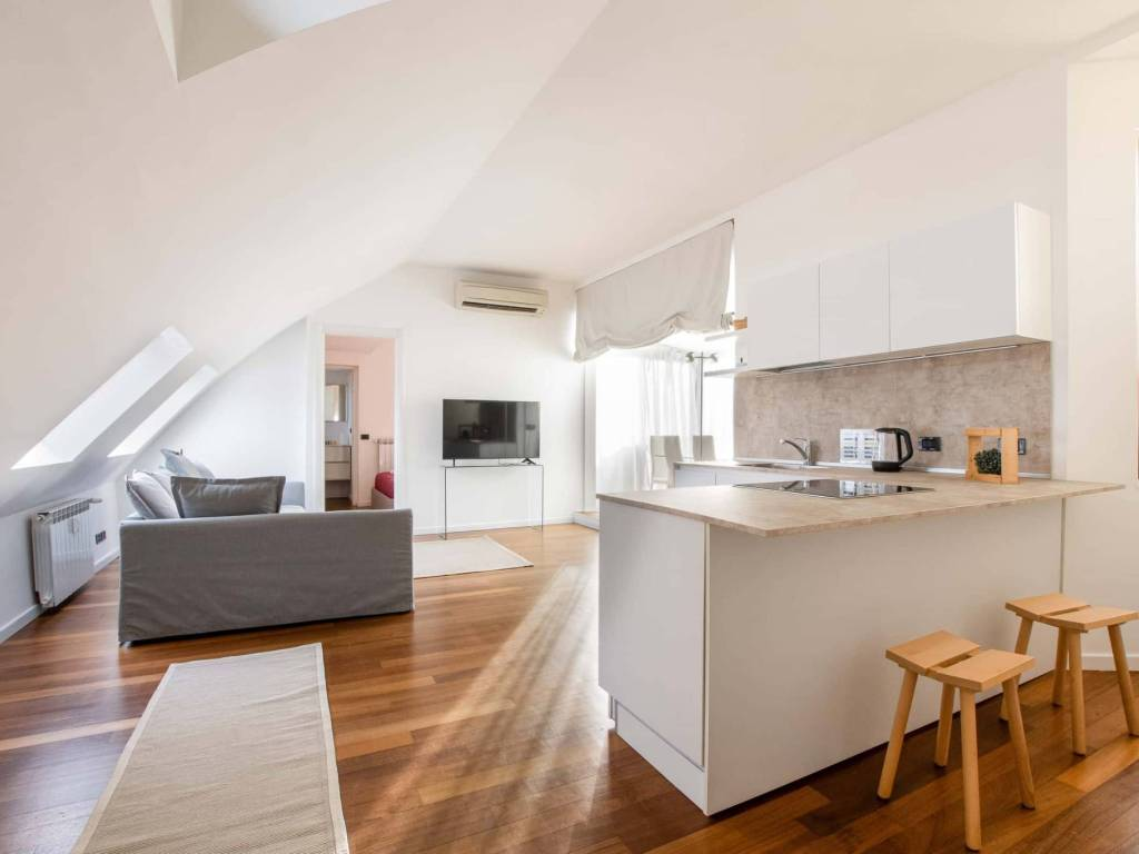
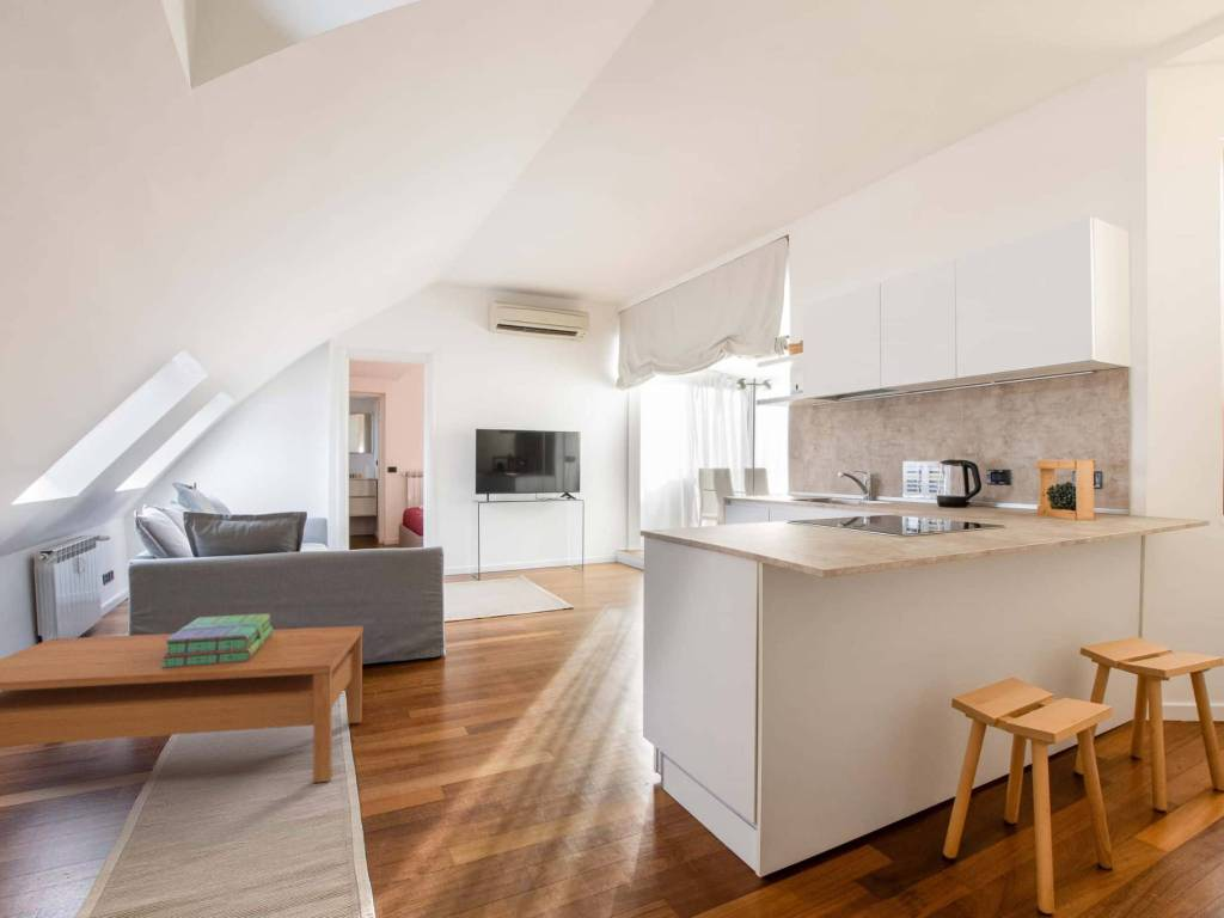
+ stack of books (221, 637)
+ coffee table (180, 705)
